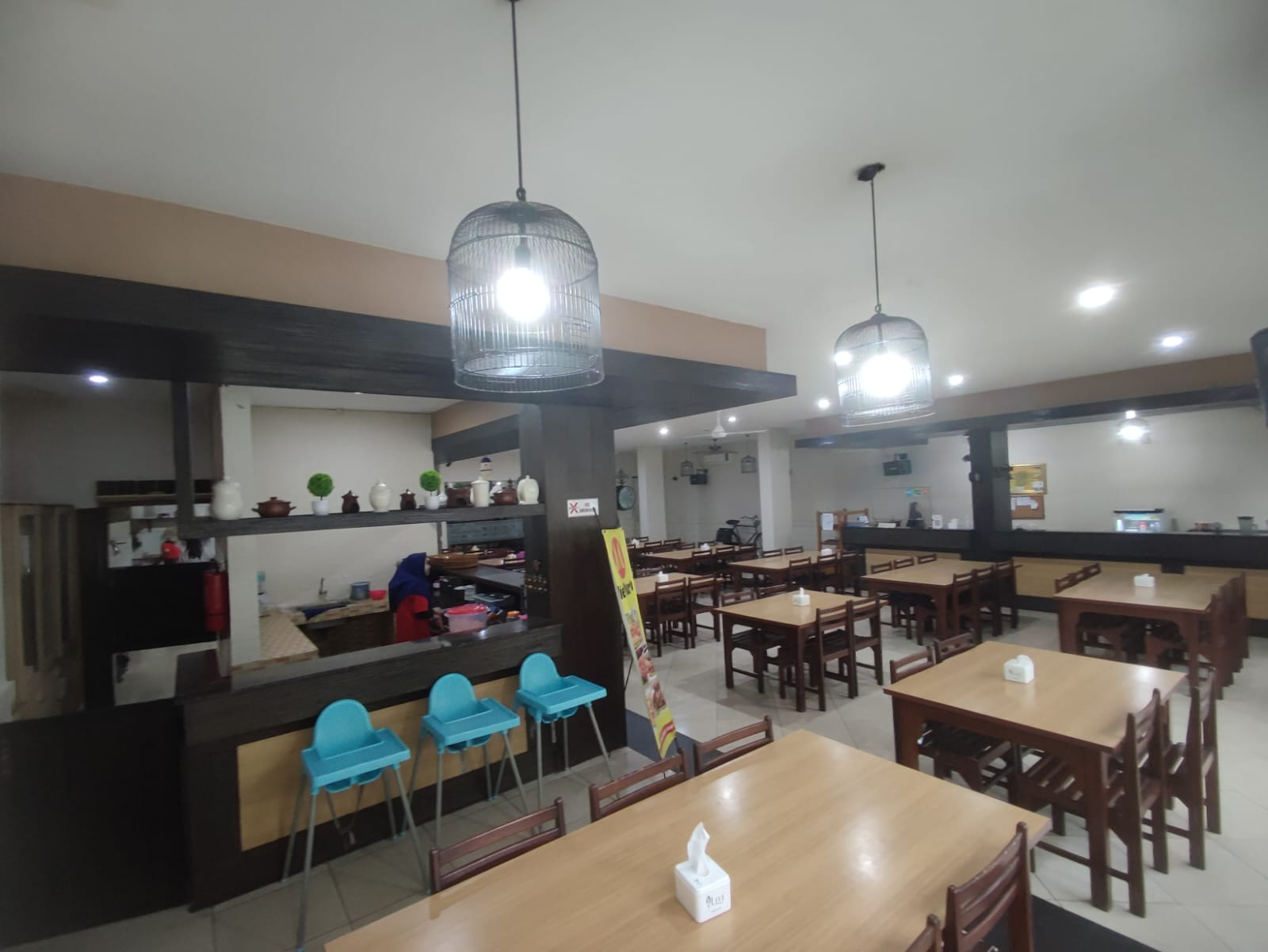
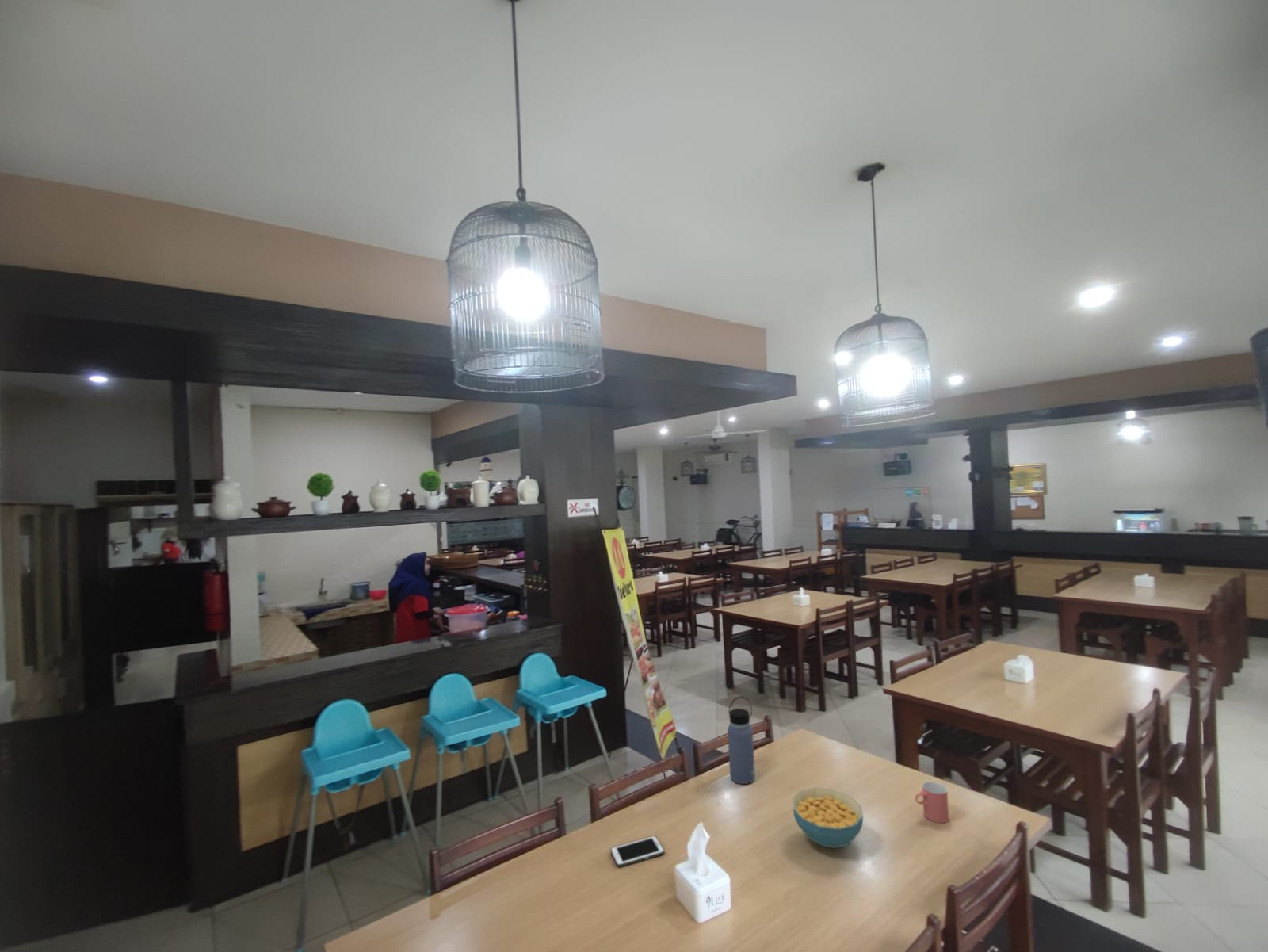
+ cup (930, 802)
+ cereal bowl (827, 824)
+ water bottle (740, 740)
+ cell phone (637, 851)
